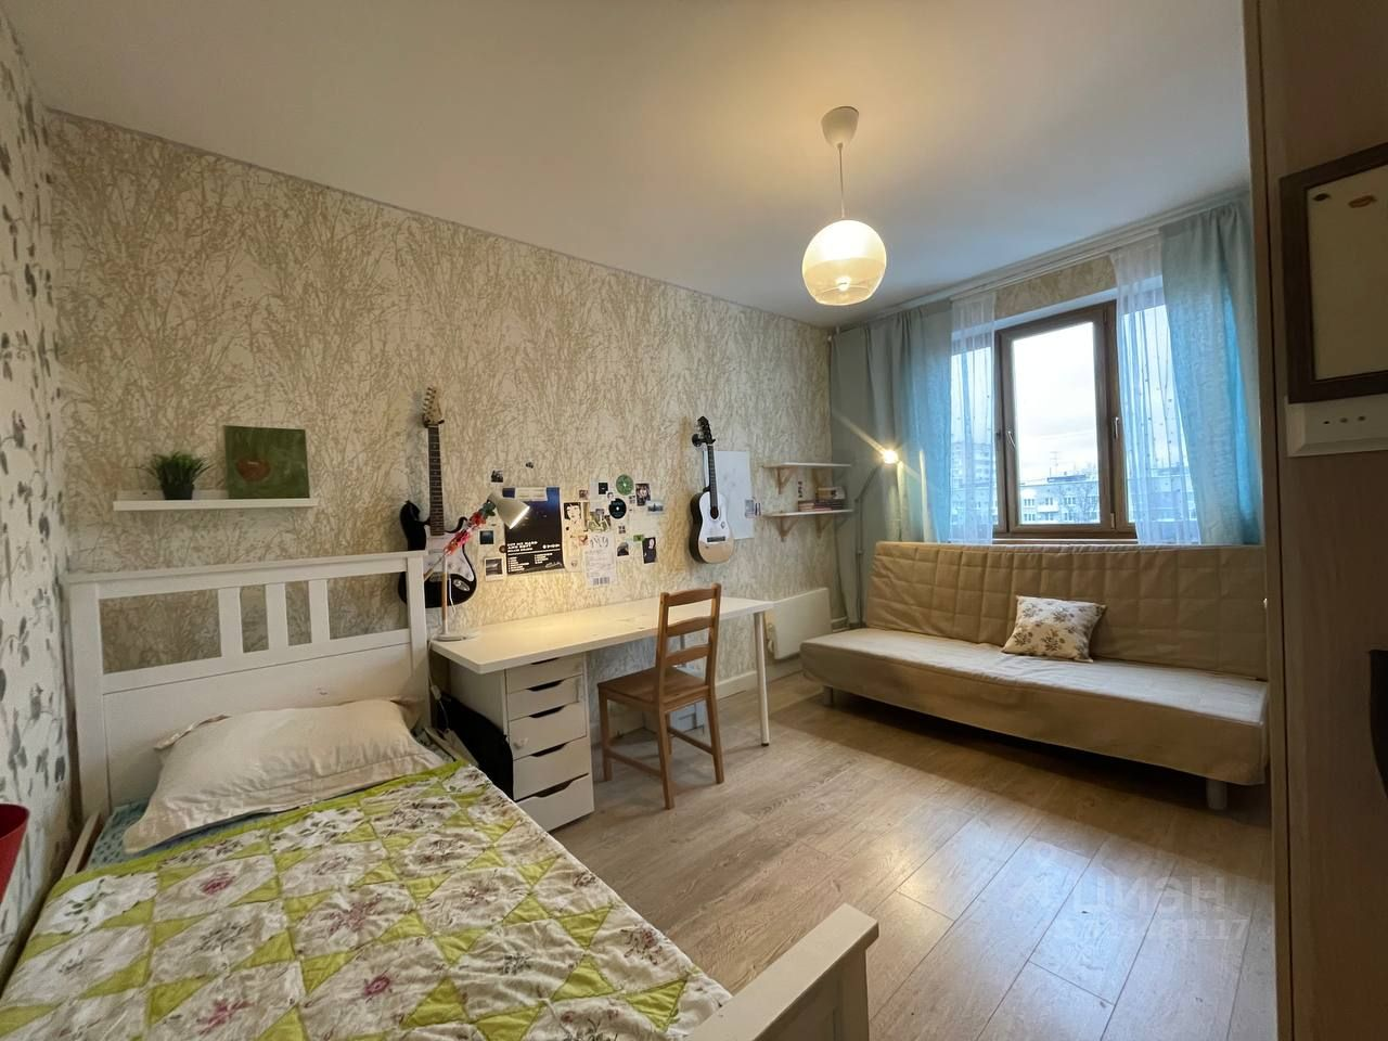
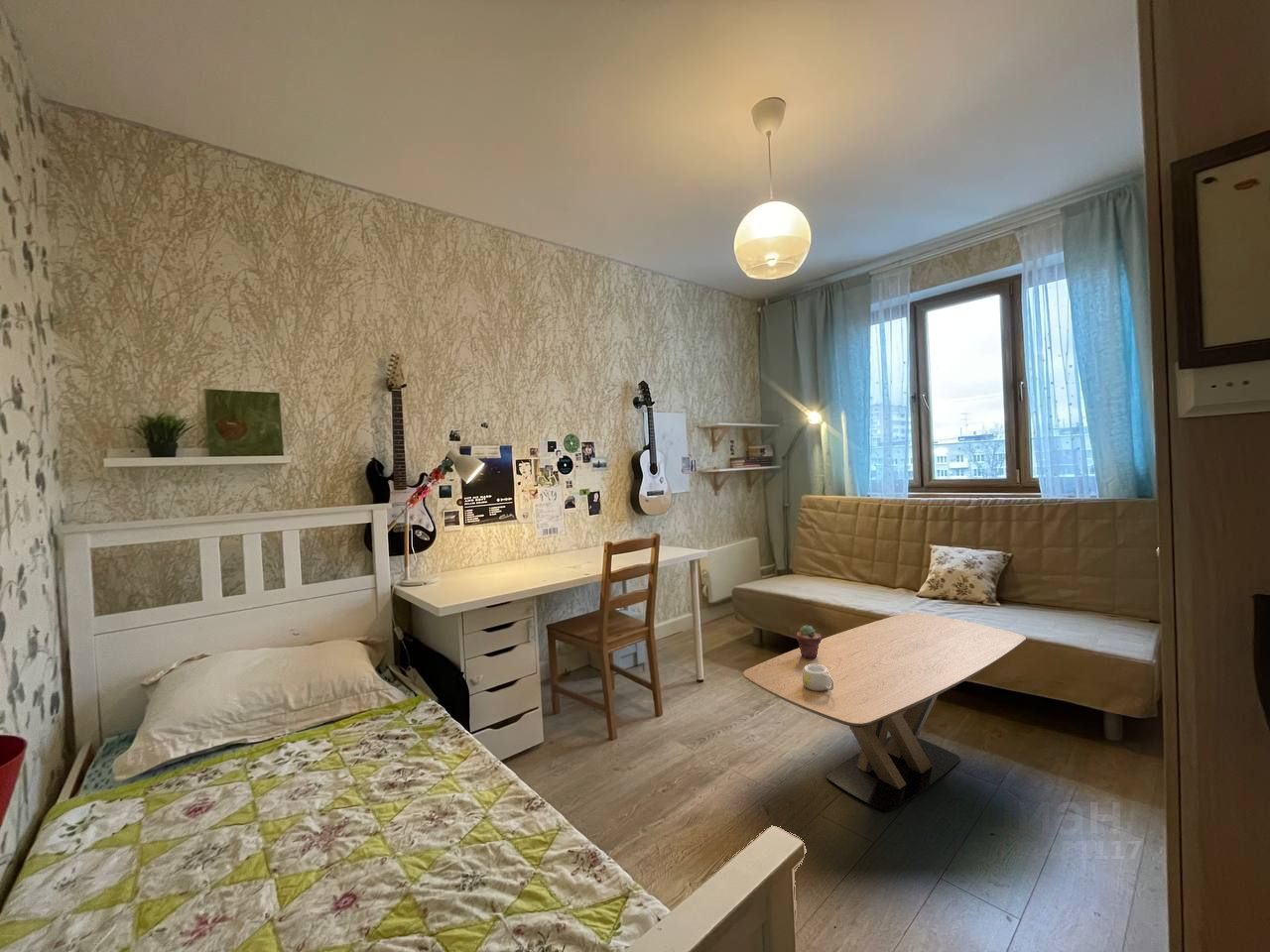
+ potted succulent (809, 640)
+ mug (820, 678)
+ coffee table (894, 709)
